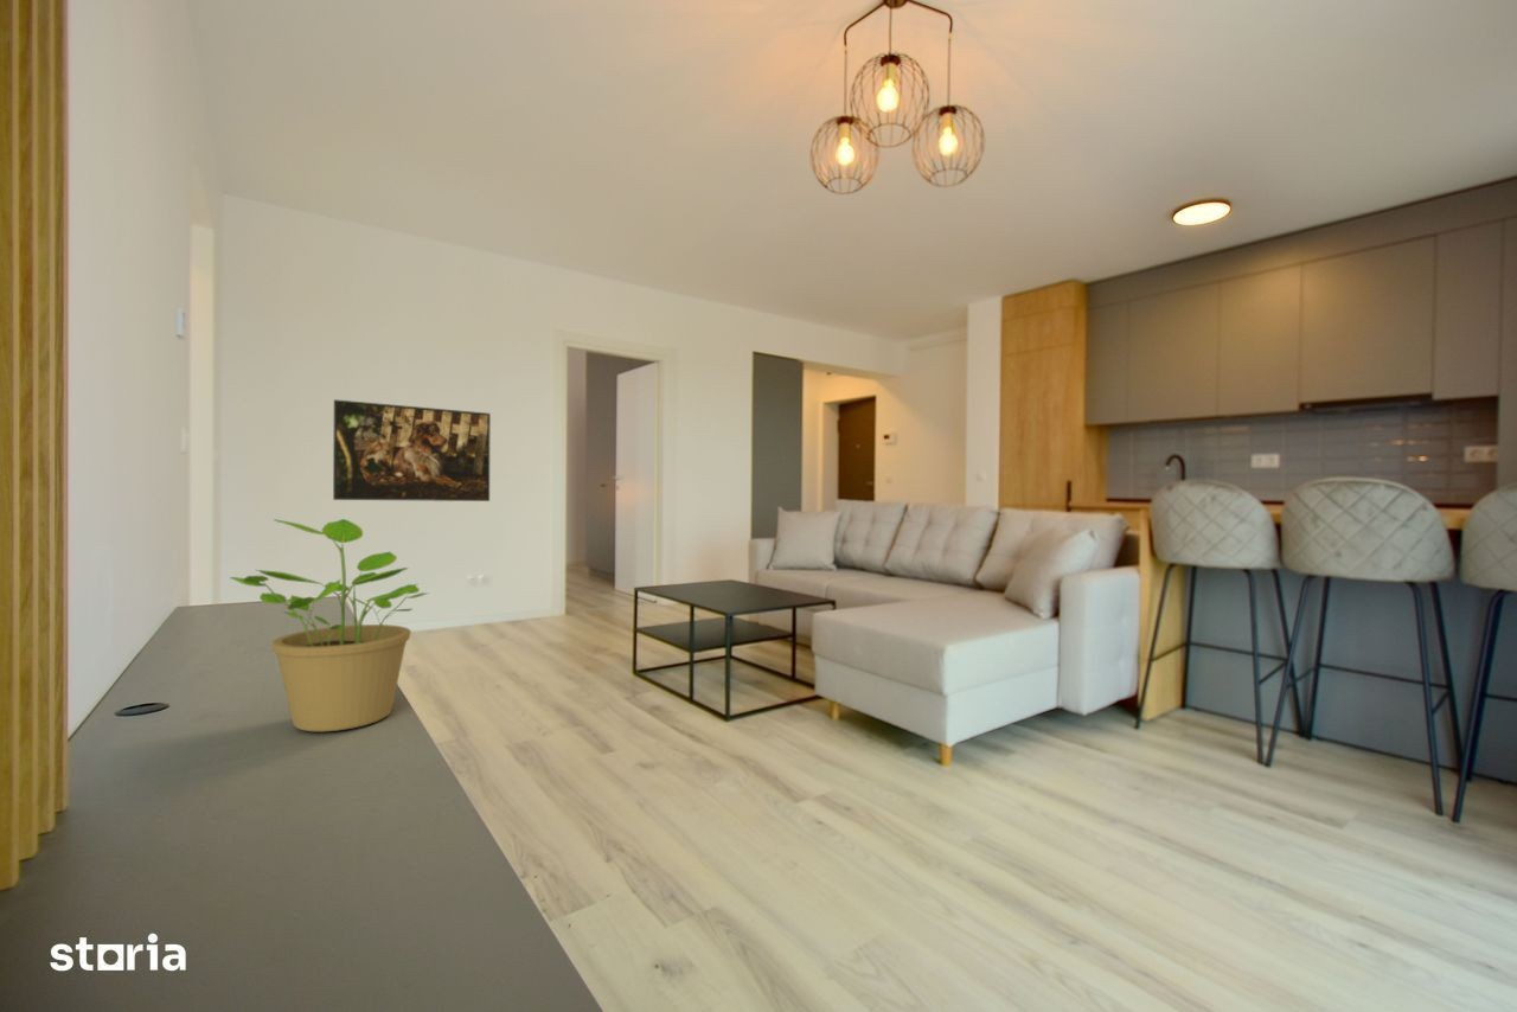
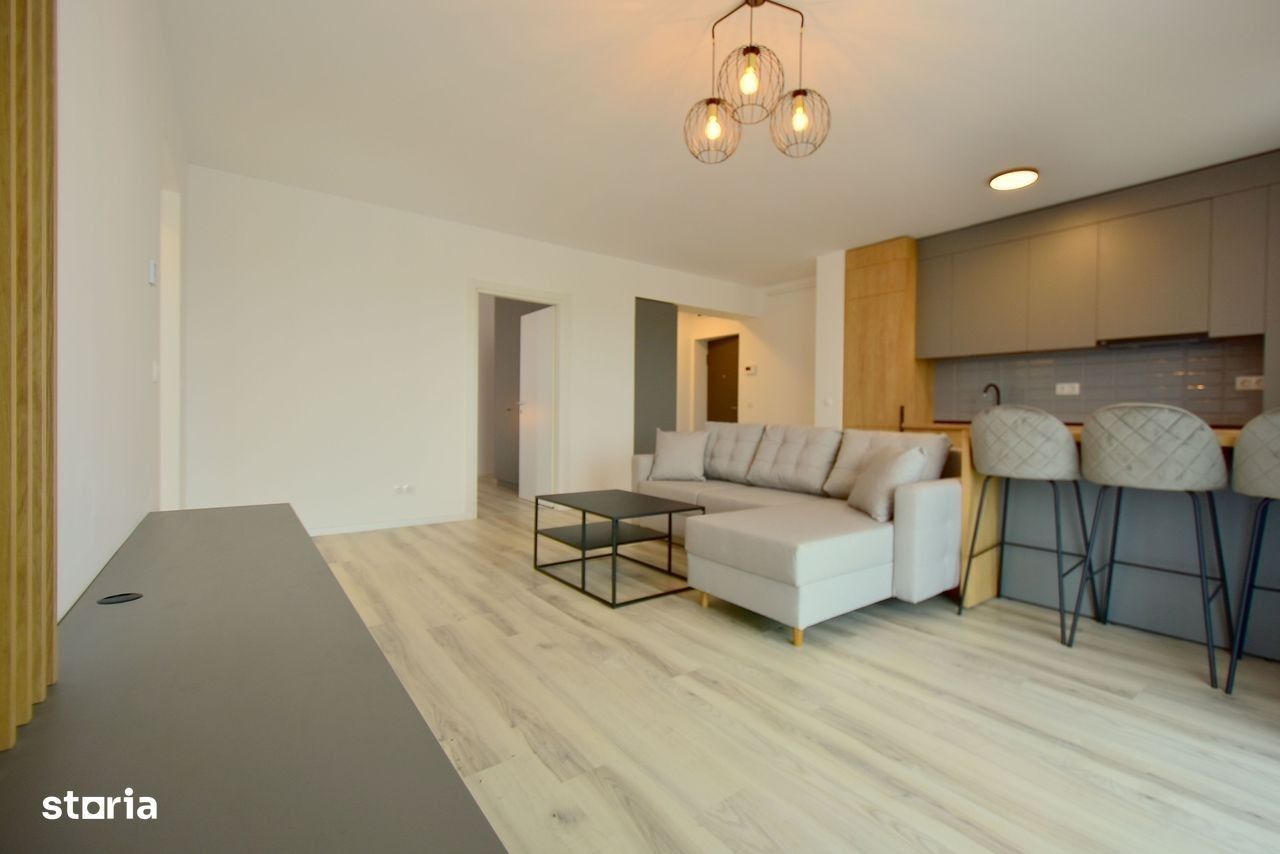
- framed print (416, 453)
- potted plant (354, 617)
